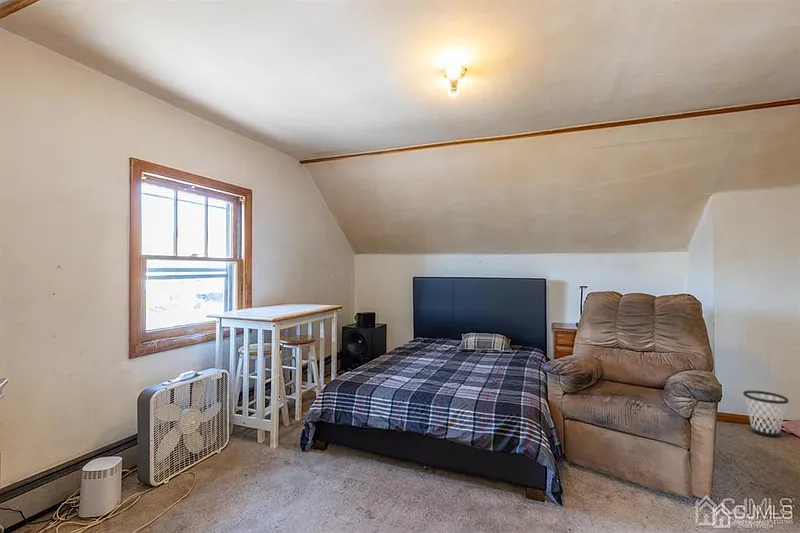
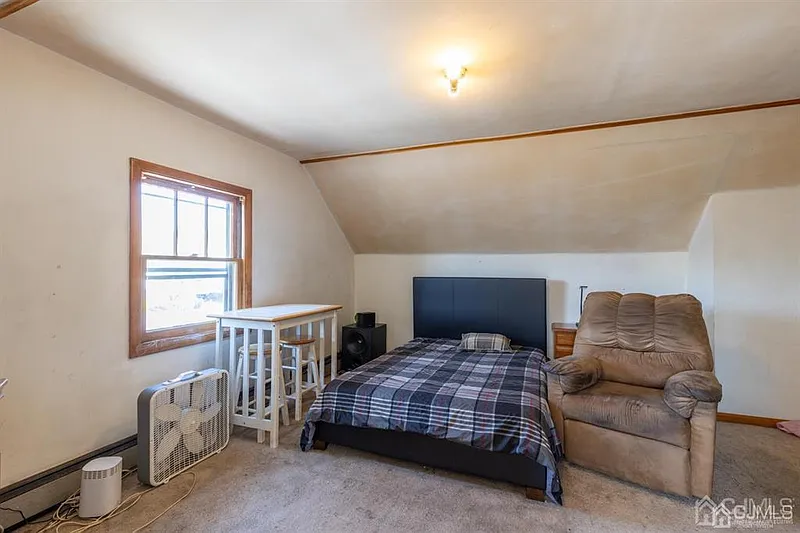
- wastebasket (764, 413)
